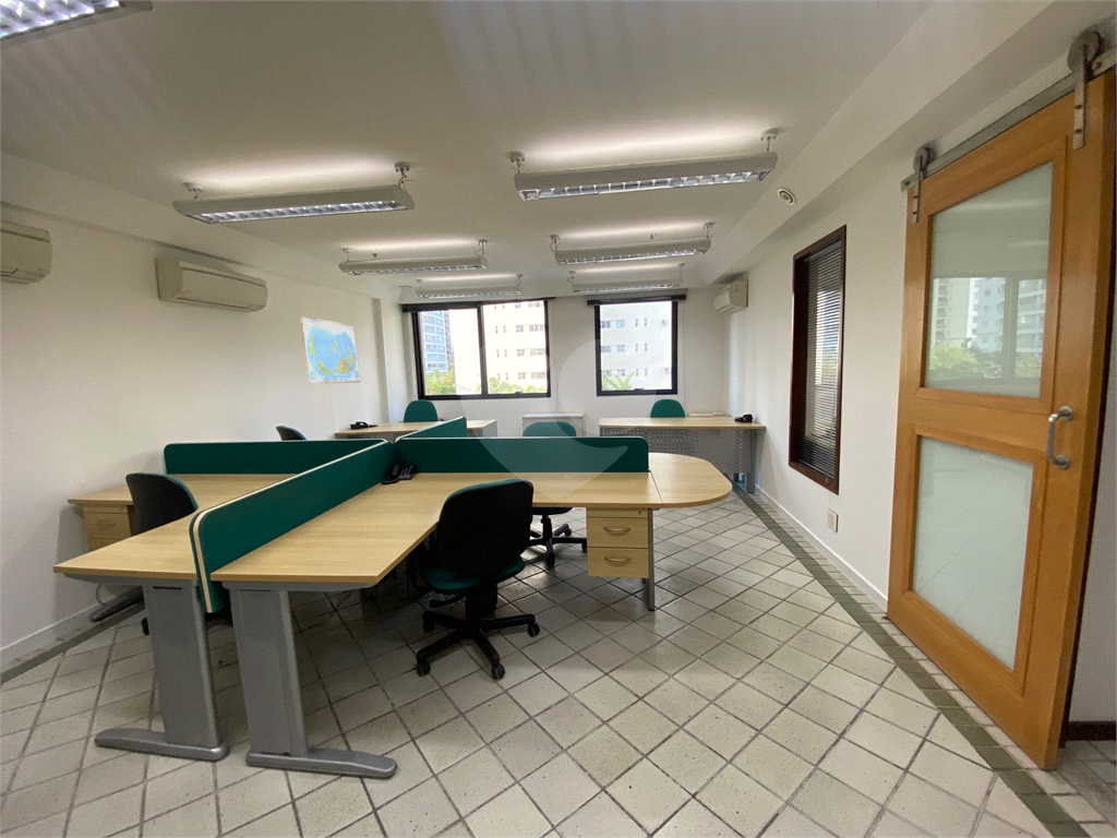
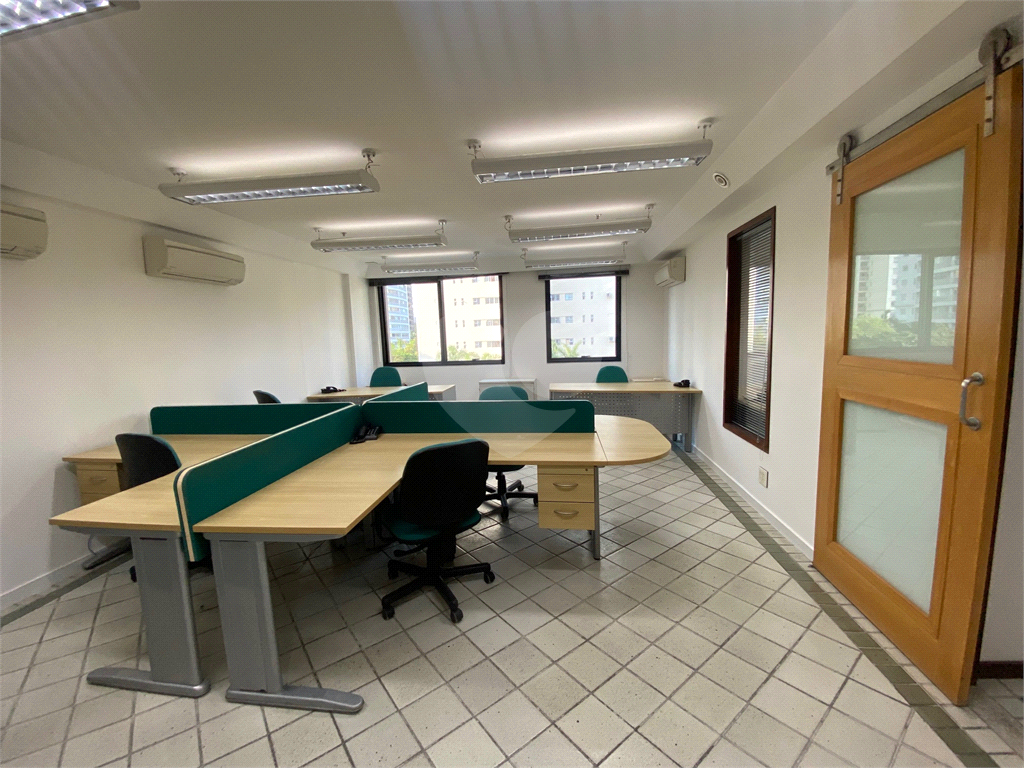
- world map (333, 352)
